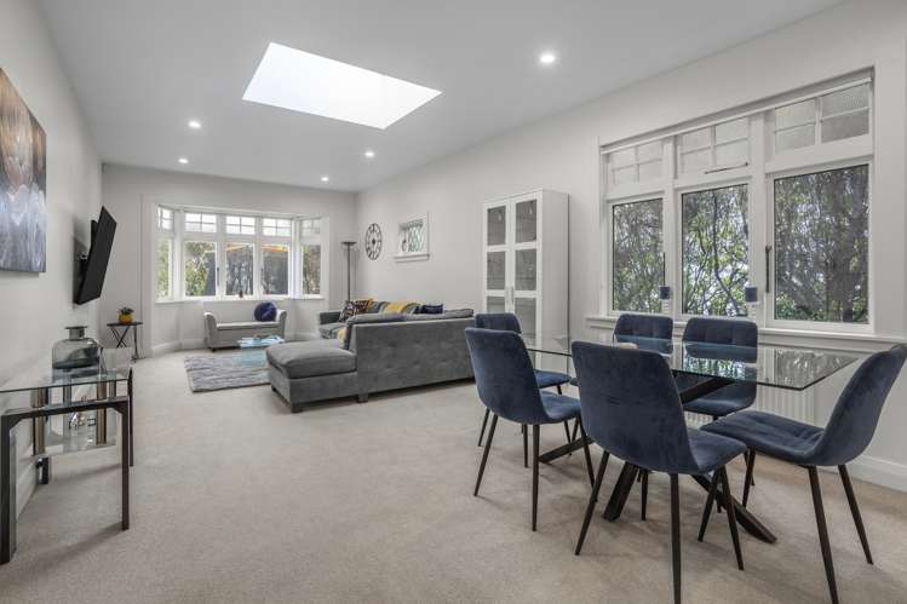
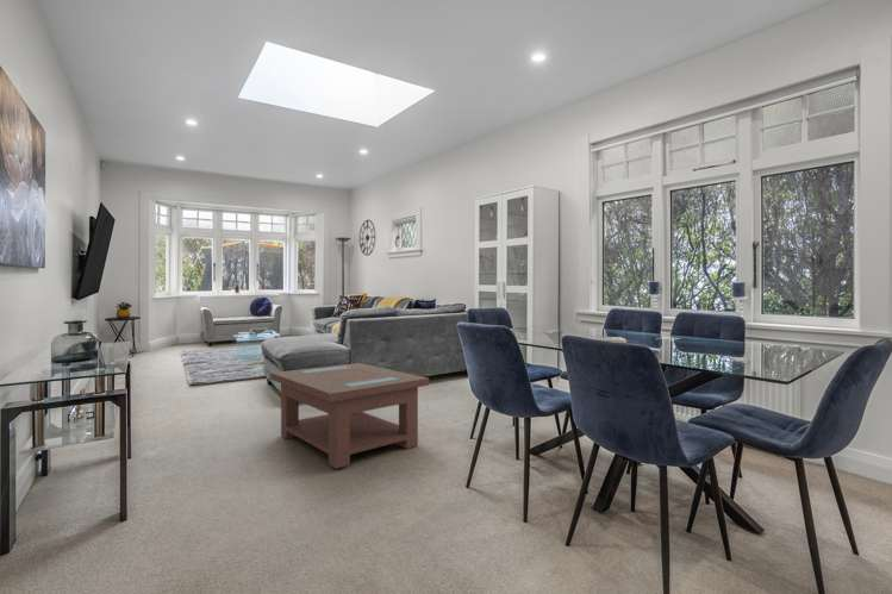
+ coffee table (347, 407)
